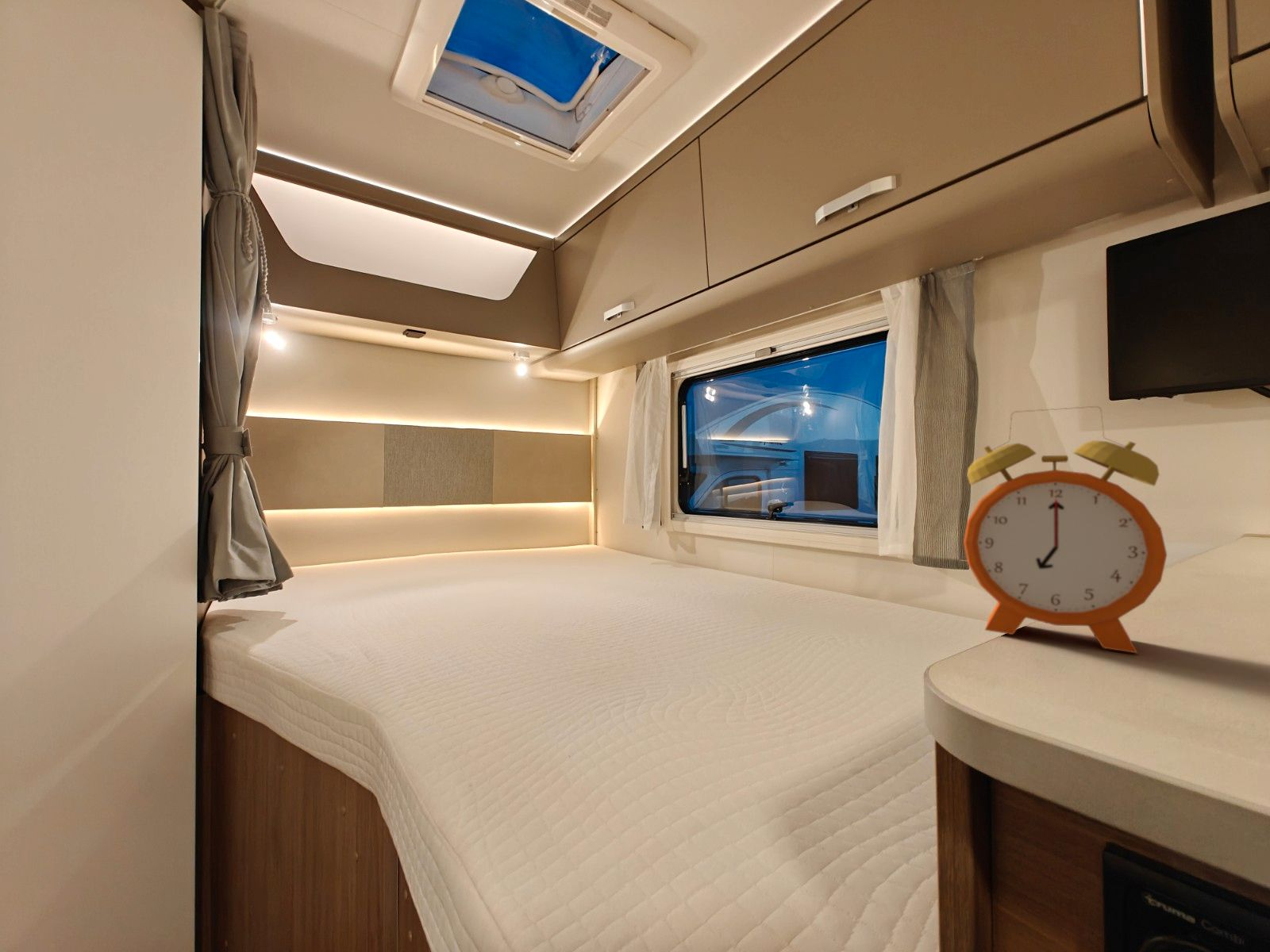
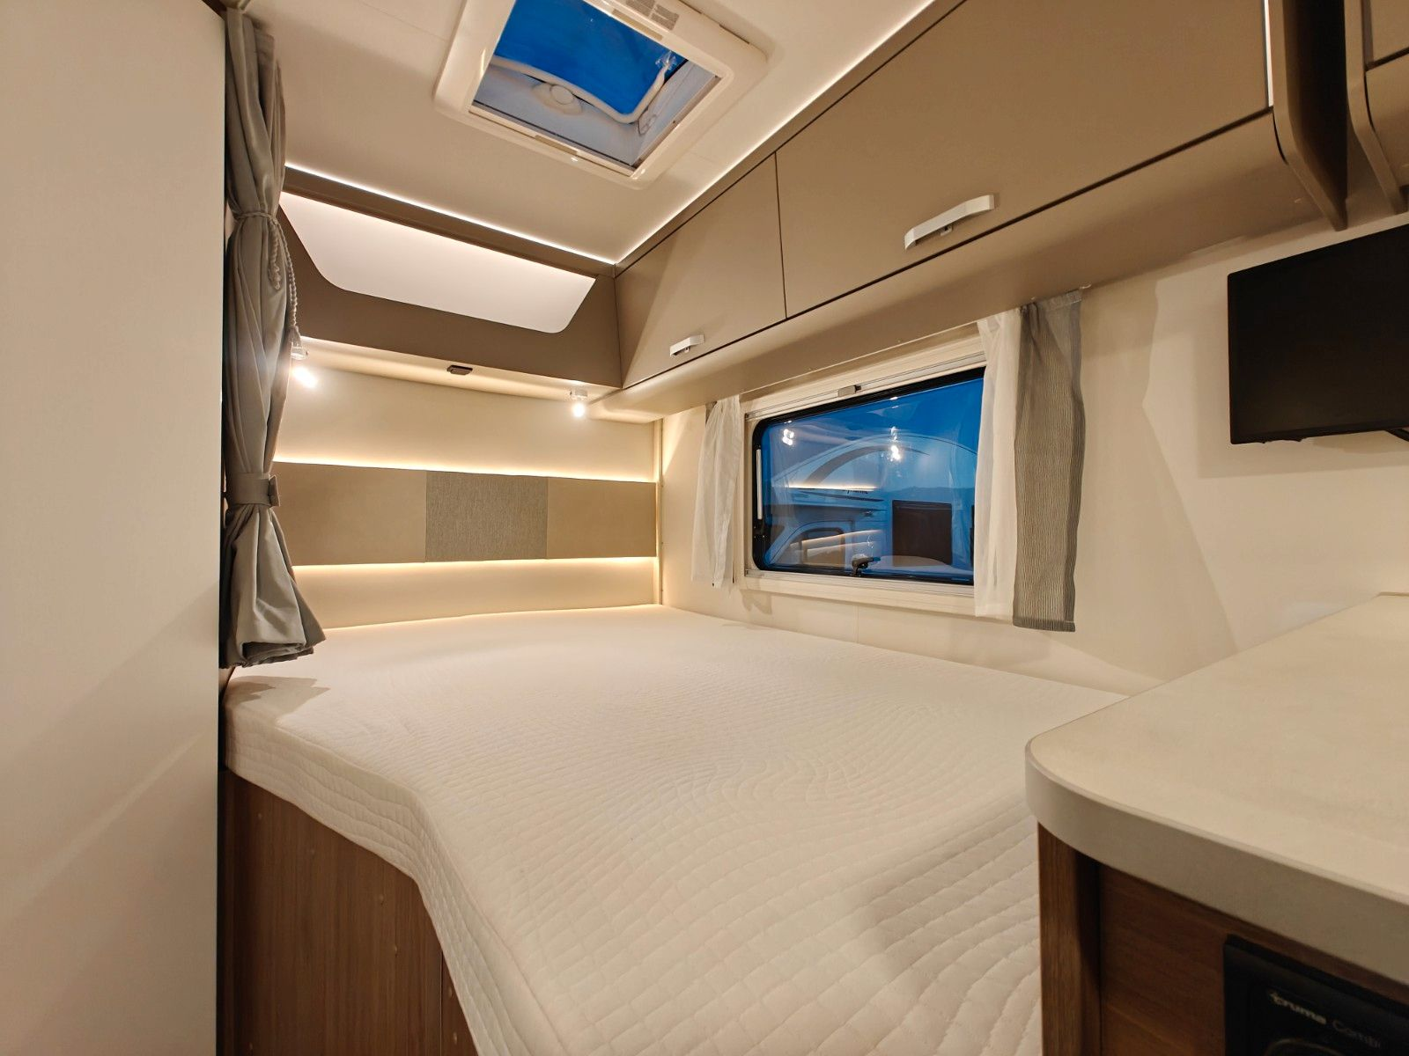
- alarm clock (1054, 521)
